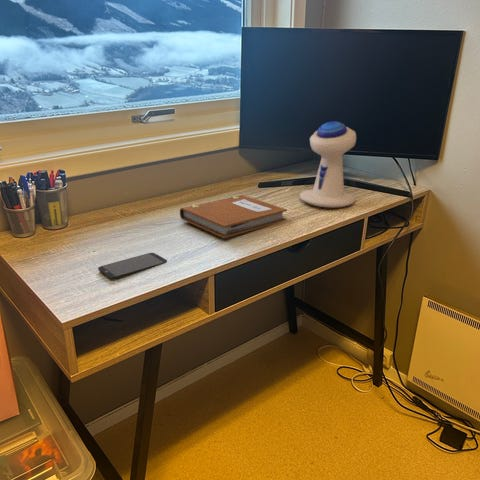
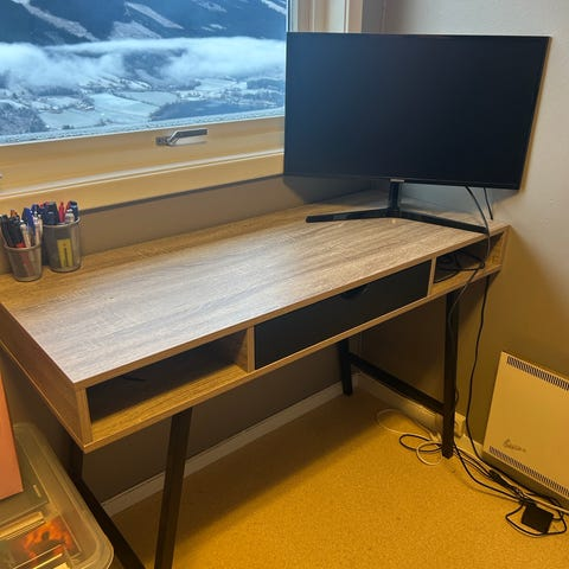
- speaker (330, 162)
- smartphone (133, 264)
- notebook (234, 213)
